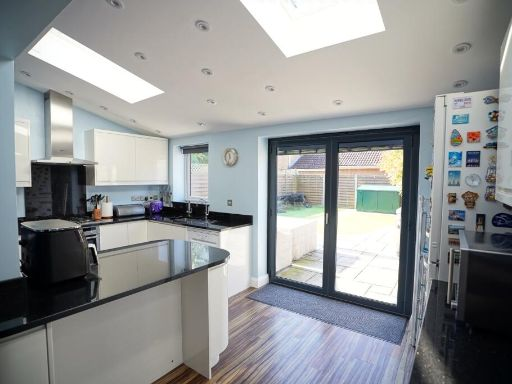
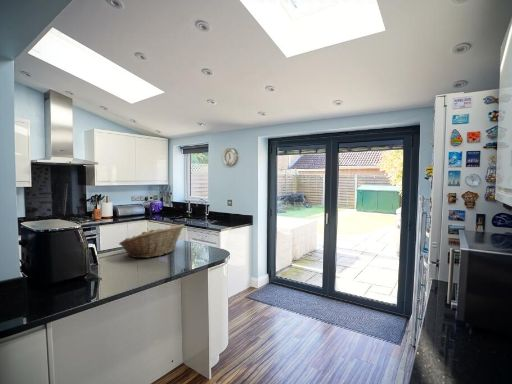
+ fruit basket (154, 238)
